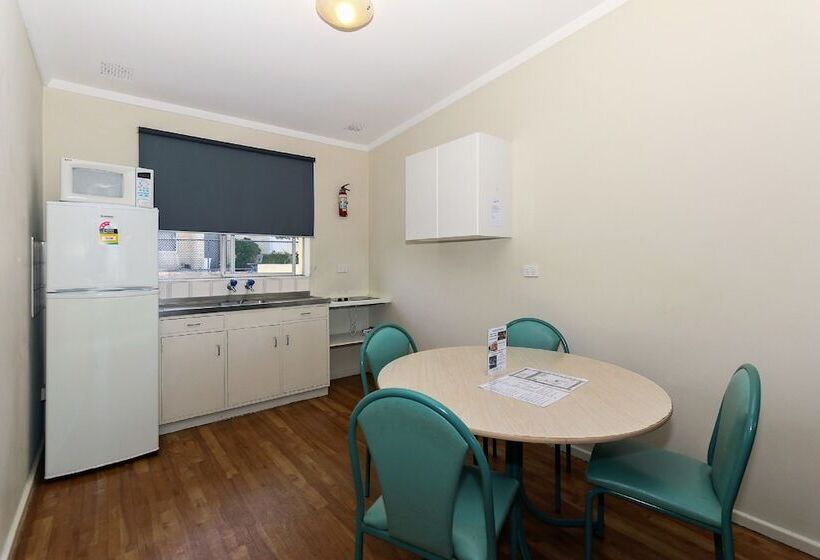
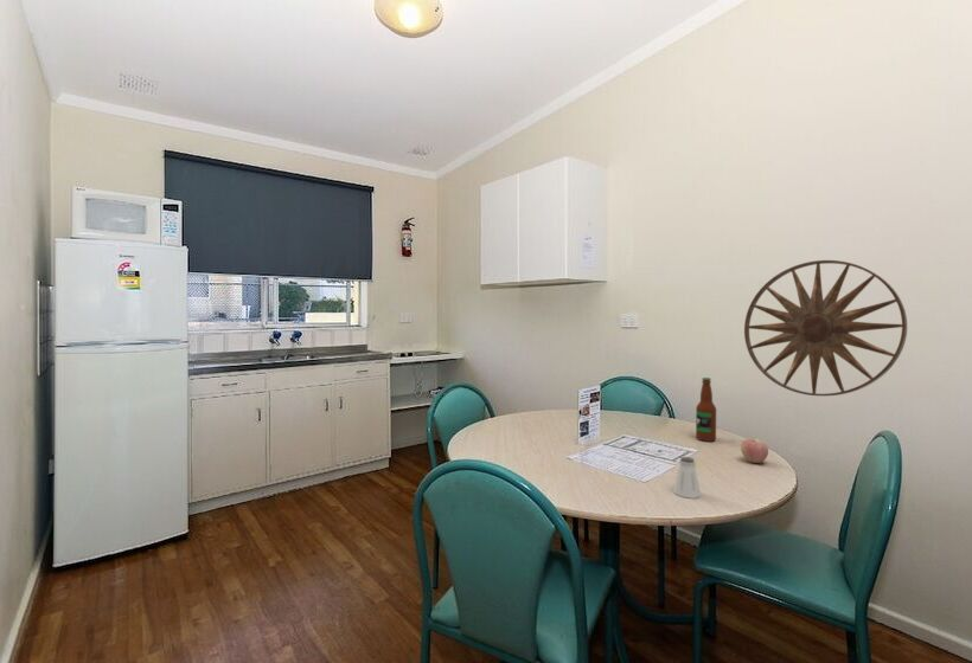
+ bottle (705, 408)
+ apple (754, 450)
+ saltshaker (686, 476)
+ wall art (816, 327)
